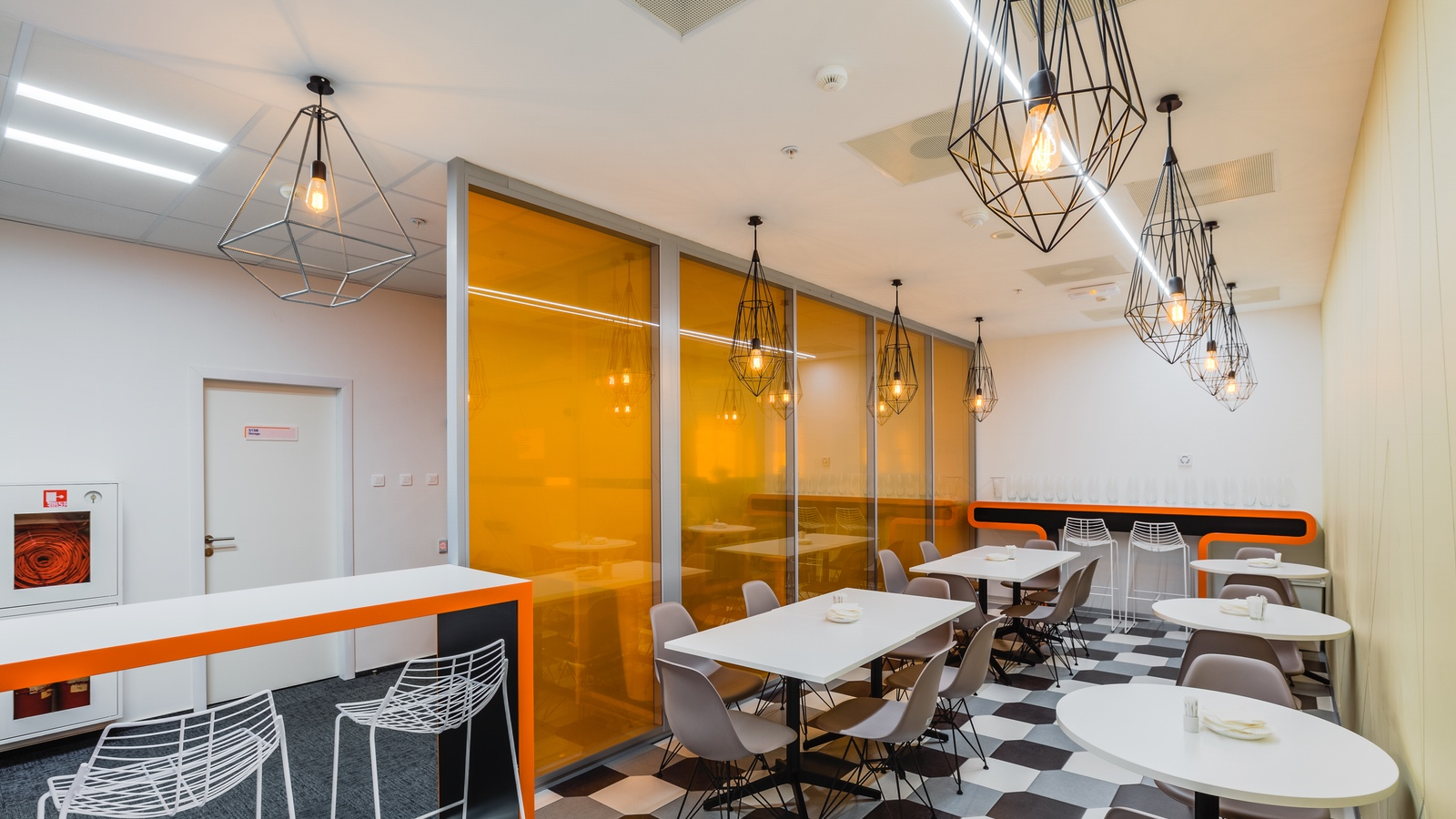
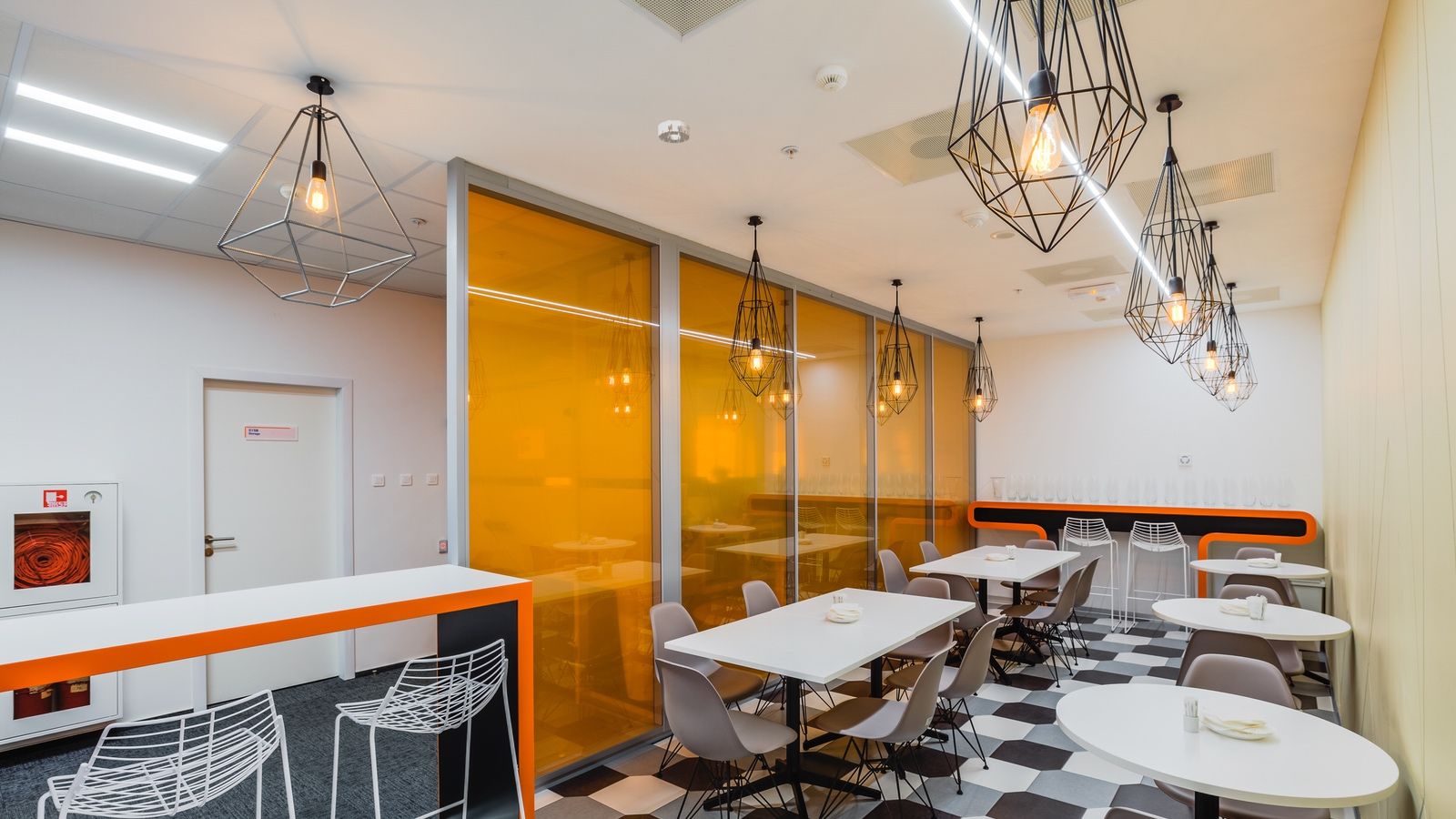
+ smoke detector (673, 131)
